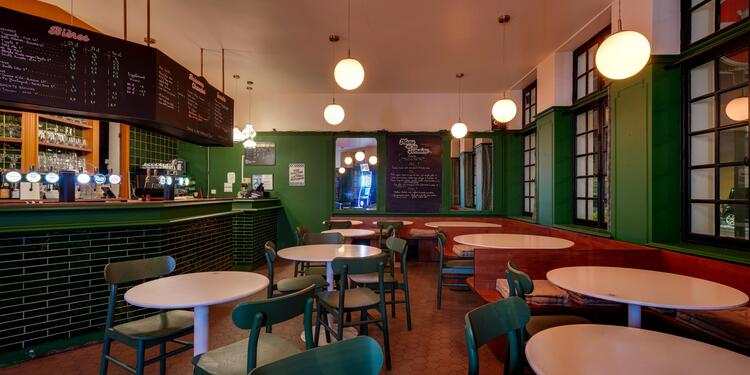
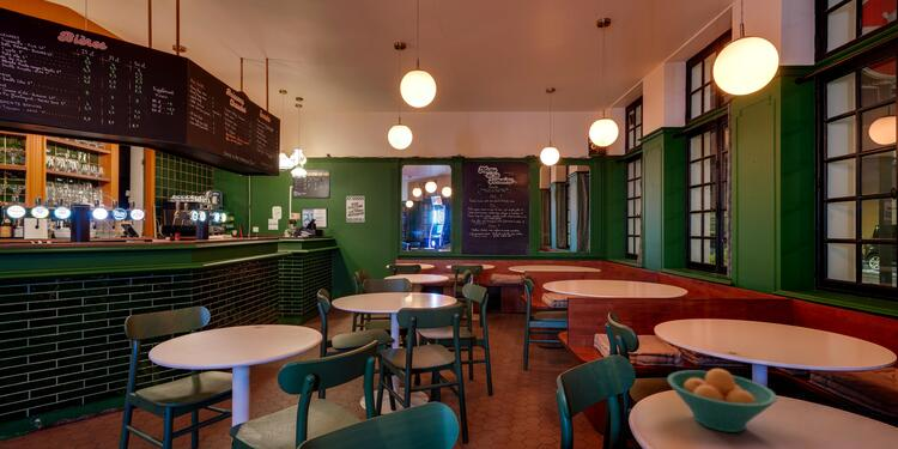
+ fruit bowl (718, 395)
